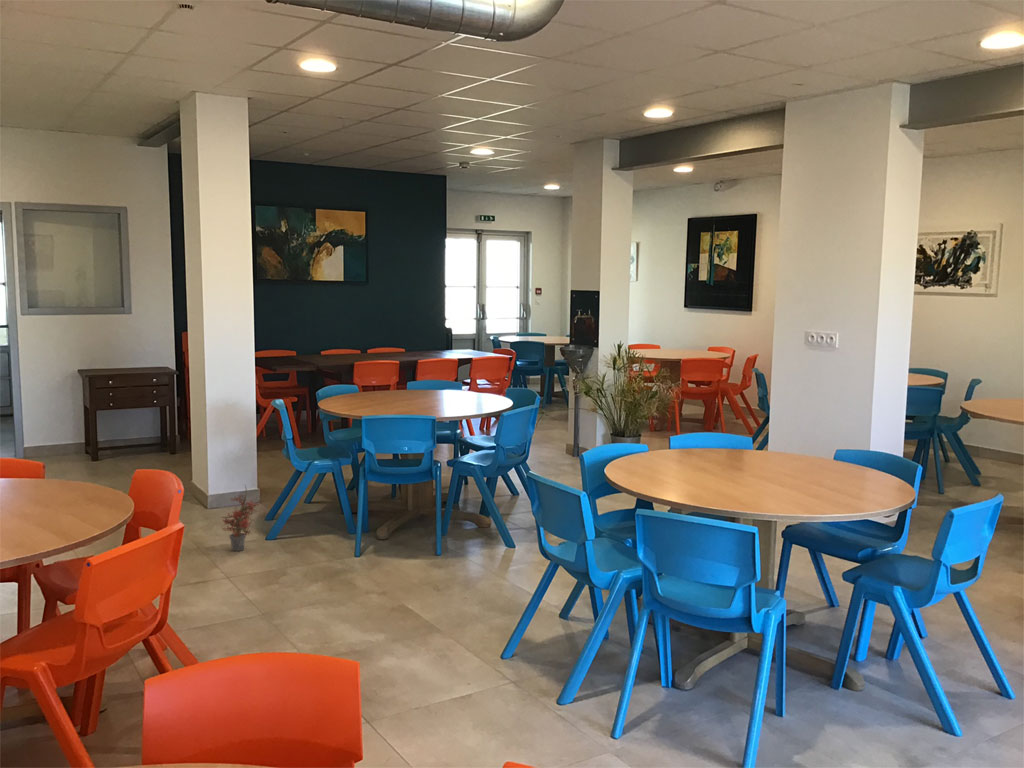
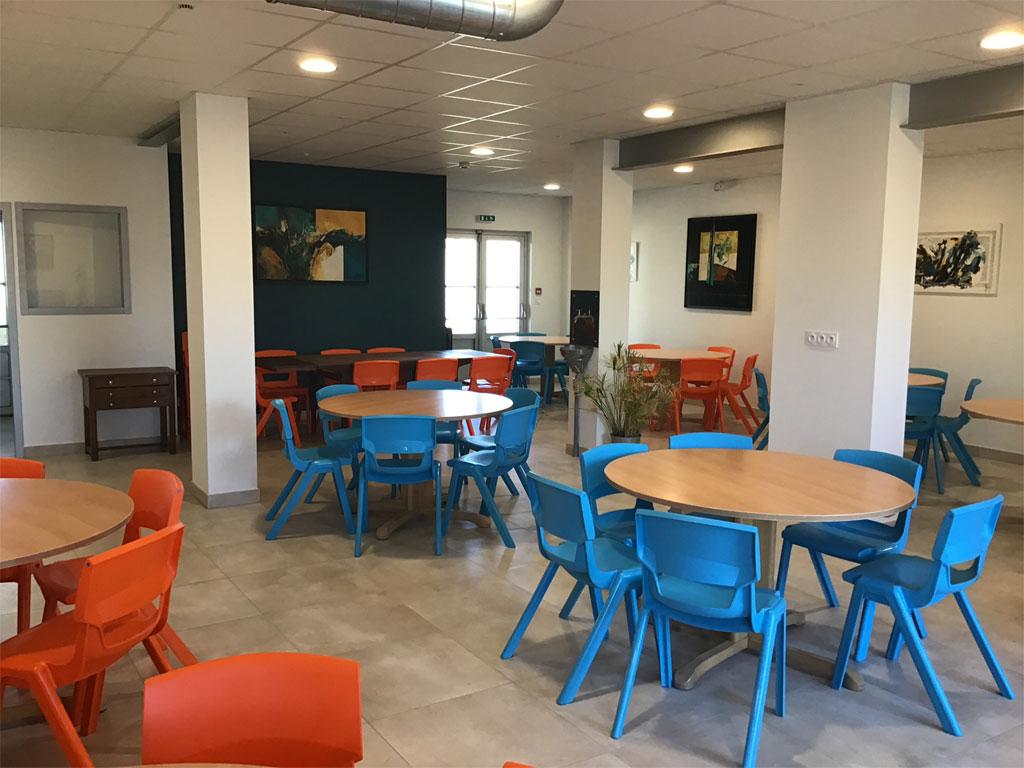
- potted plant (239, 517)
